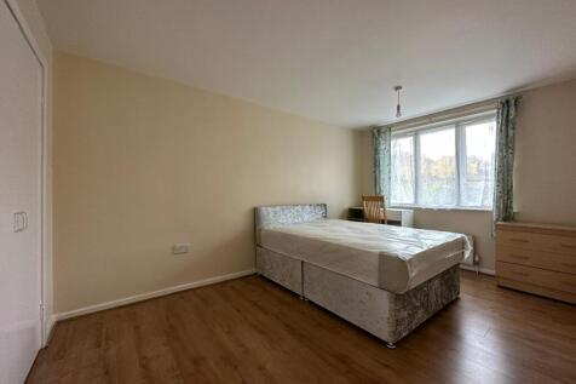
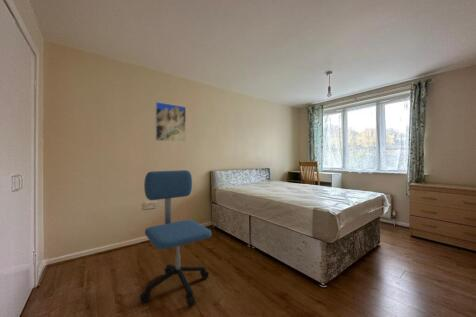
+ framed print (171, 123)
+ office chair (177, 230)
